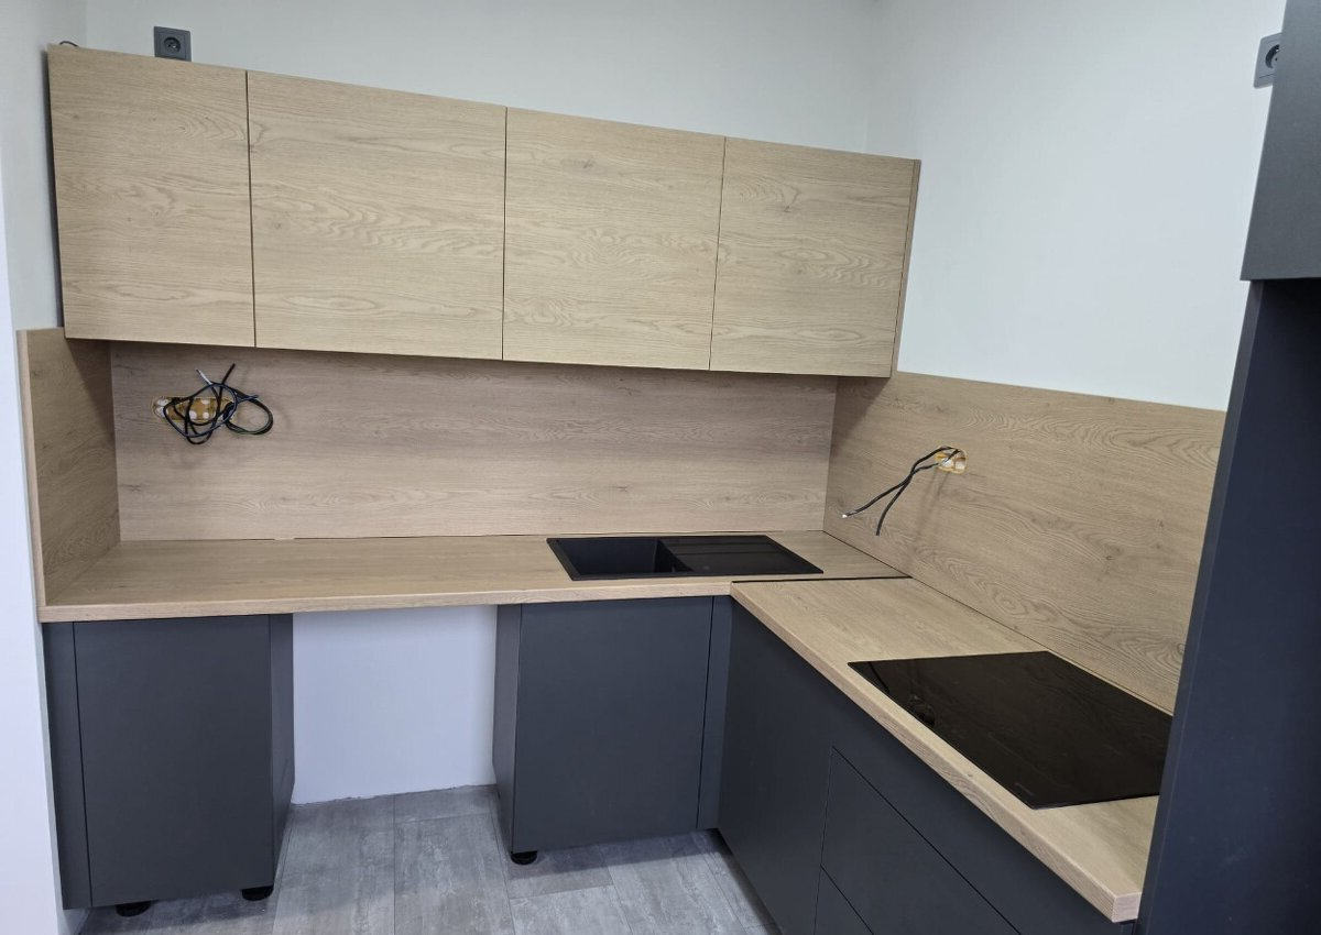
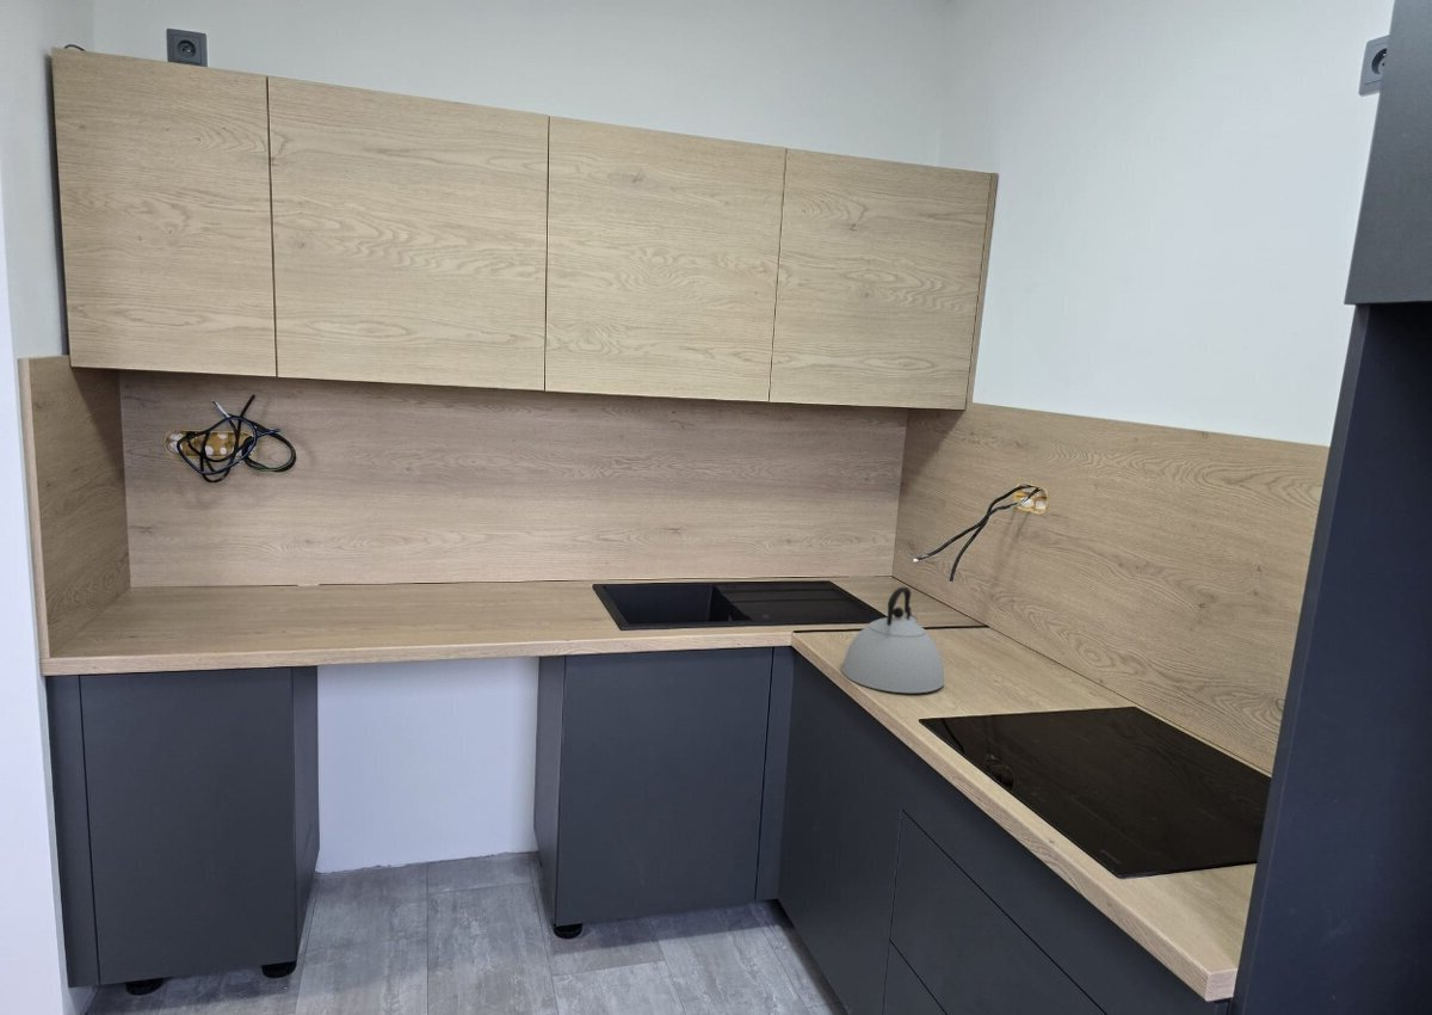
+ kettle (896, 632)
